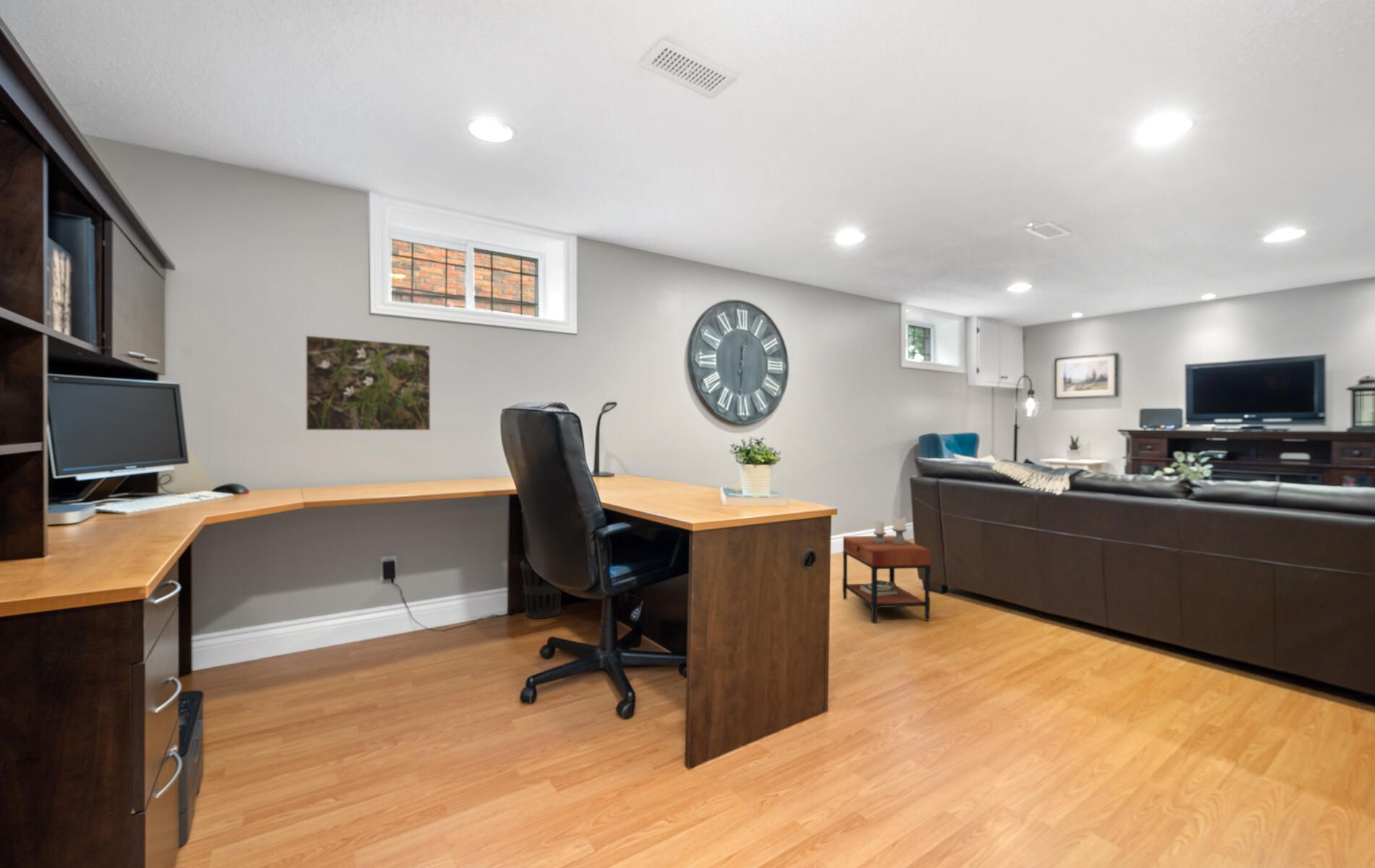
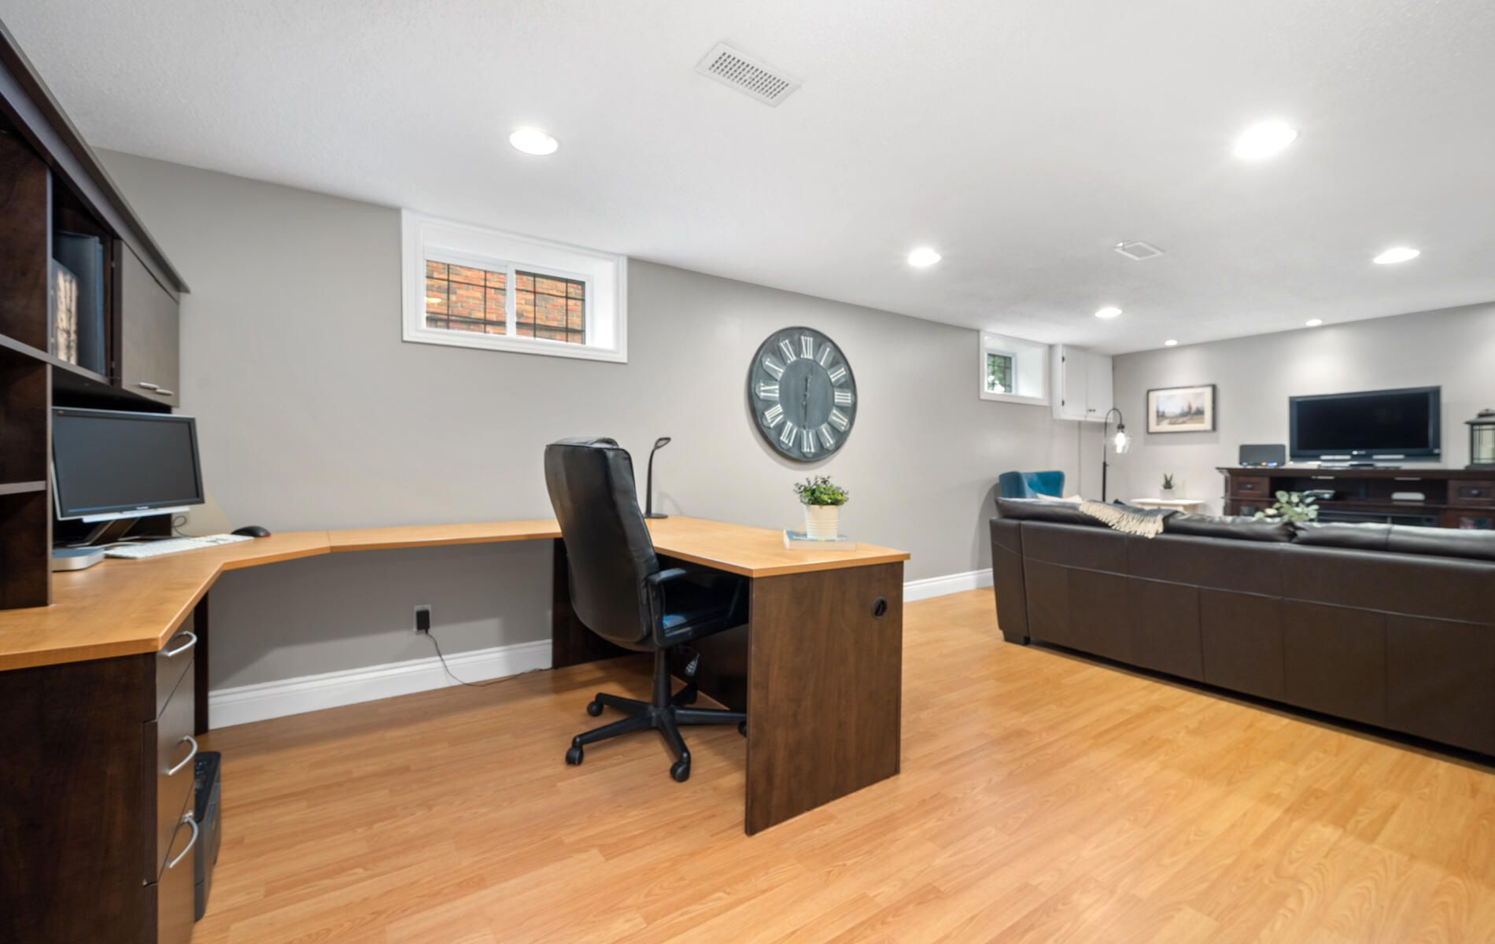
- wastebasket (543, 587)
- side table (884, 563)
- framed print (371, 386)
